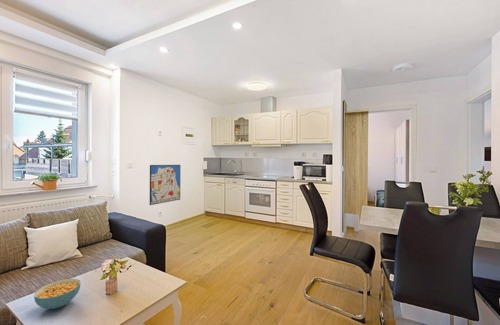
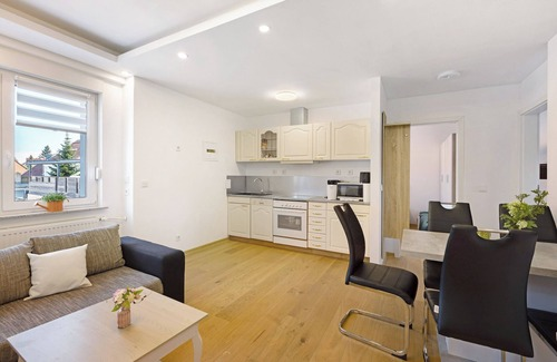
- cereal bowl (58, 296)
- wall art (166, 183)
